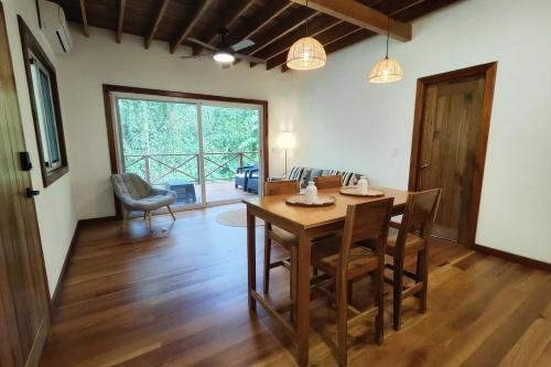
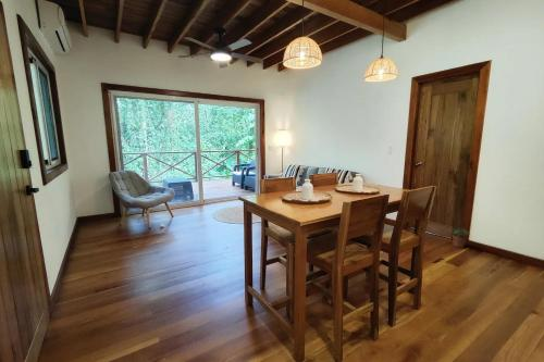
+ potted plant (459, 237)
